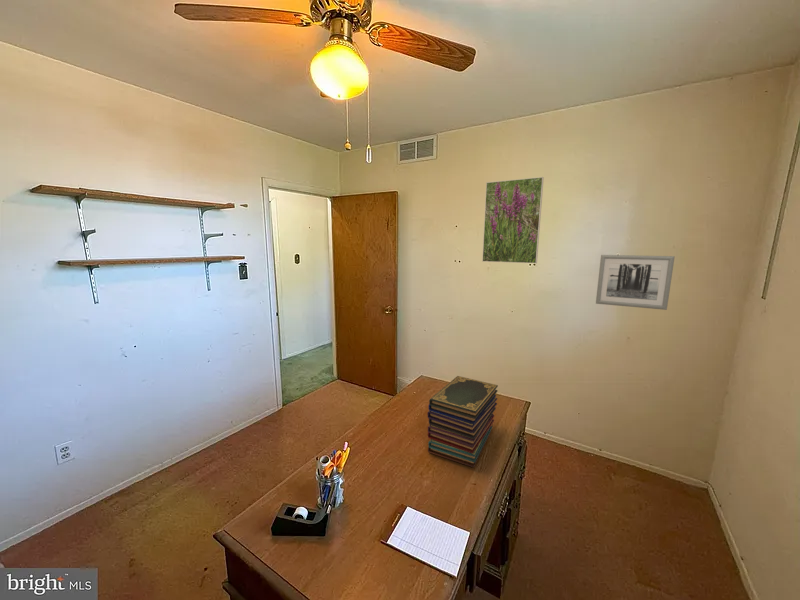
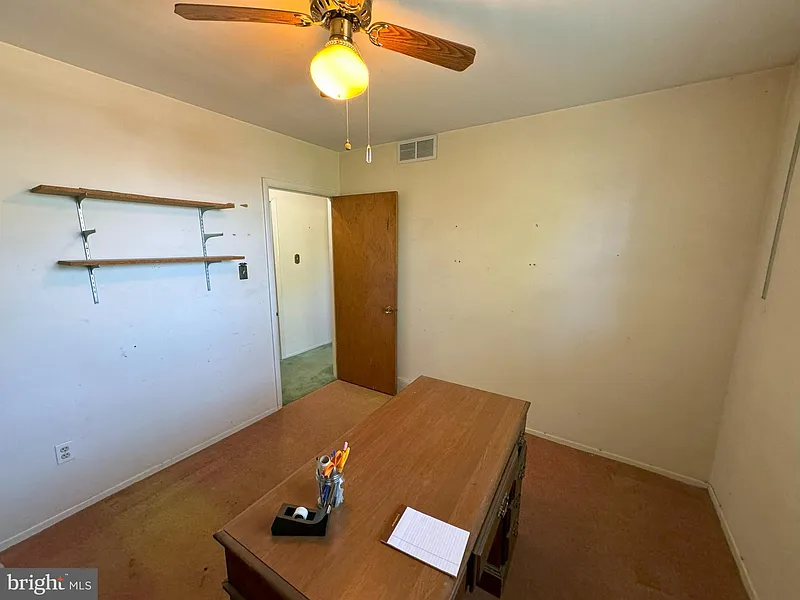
- book stack (463, 417)
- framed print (511, 222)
- wall art (632, 281)
